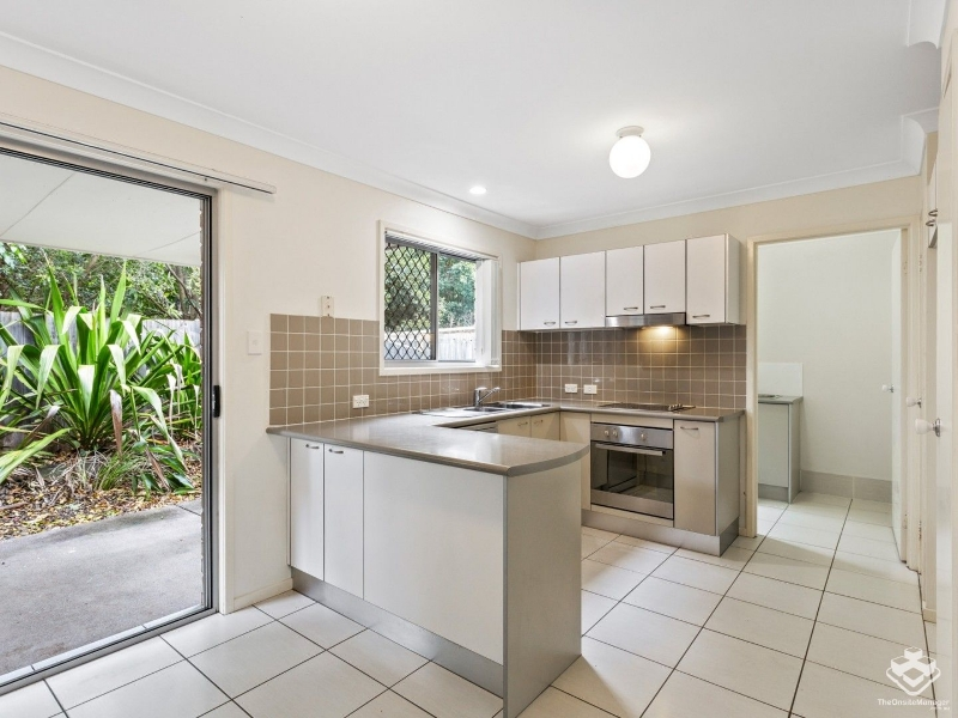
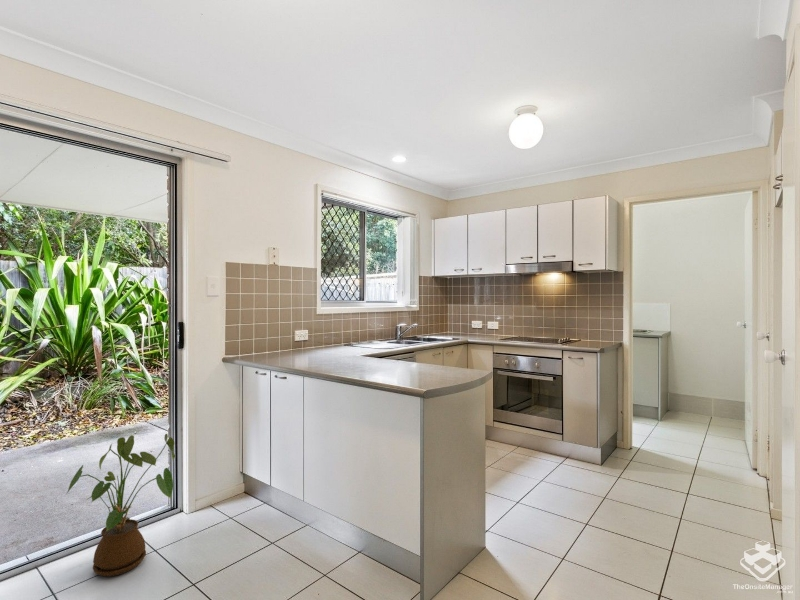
+ house plant (130, 503)
